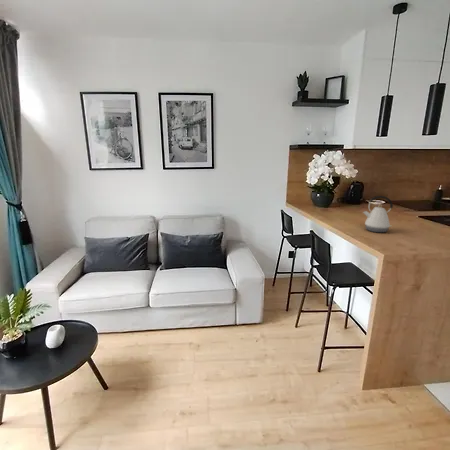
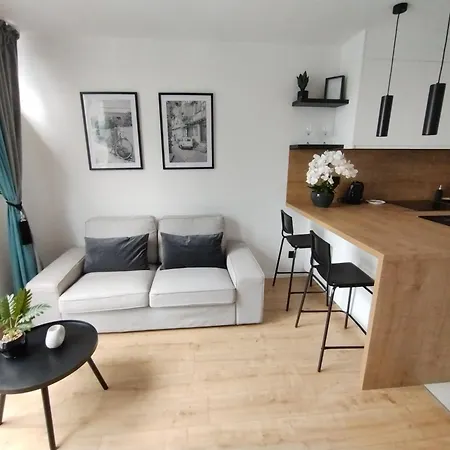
- kettle (377, 213)
